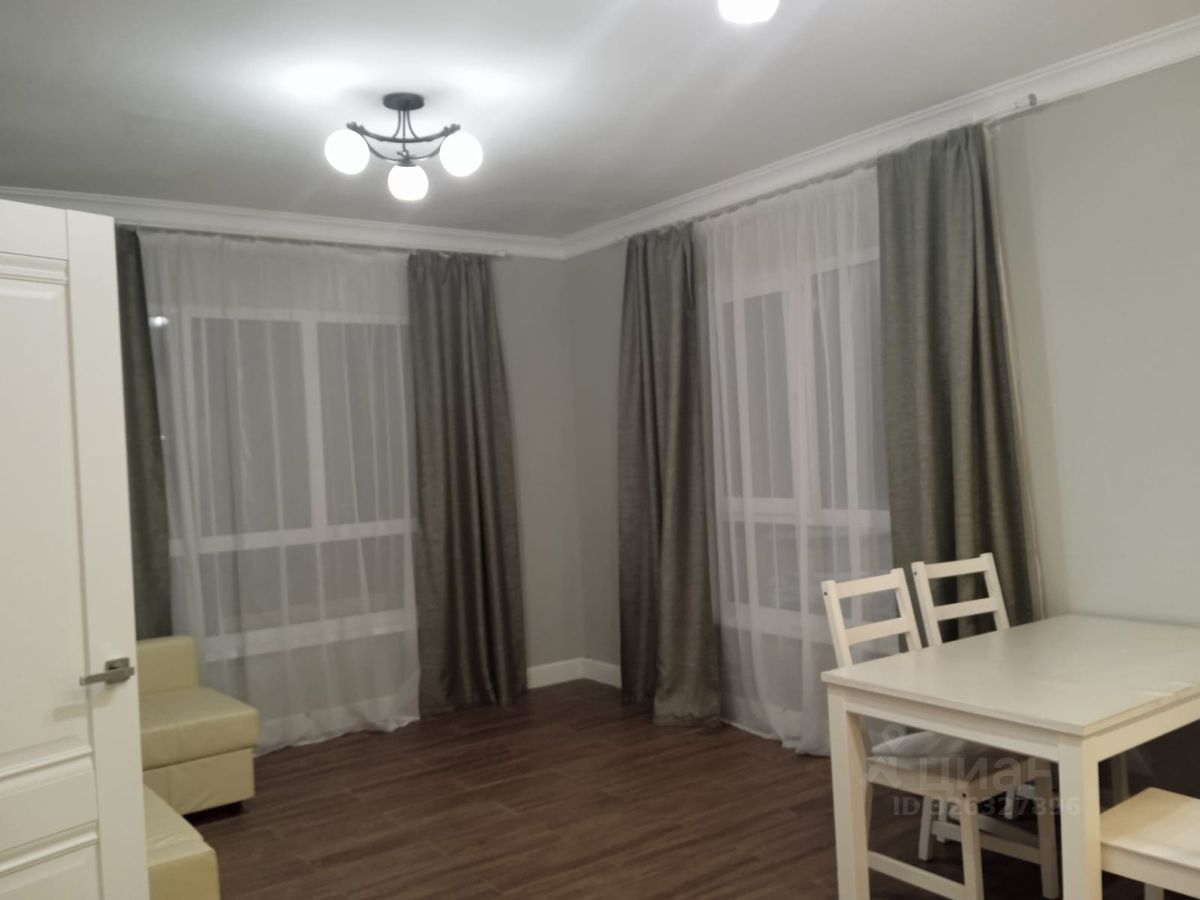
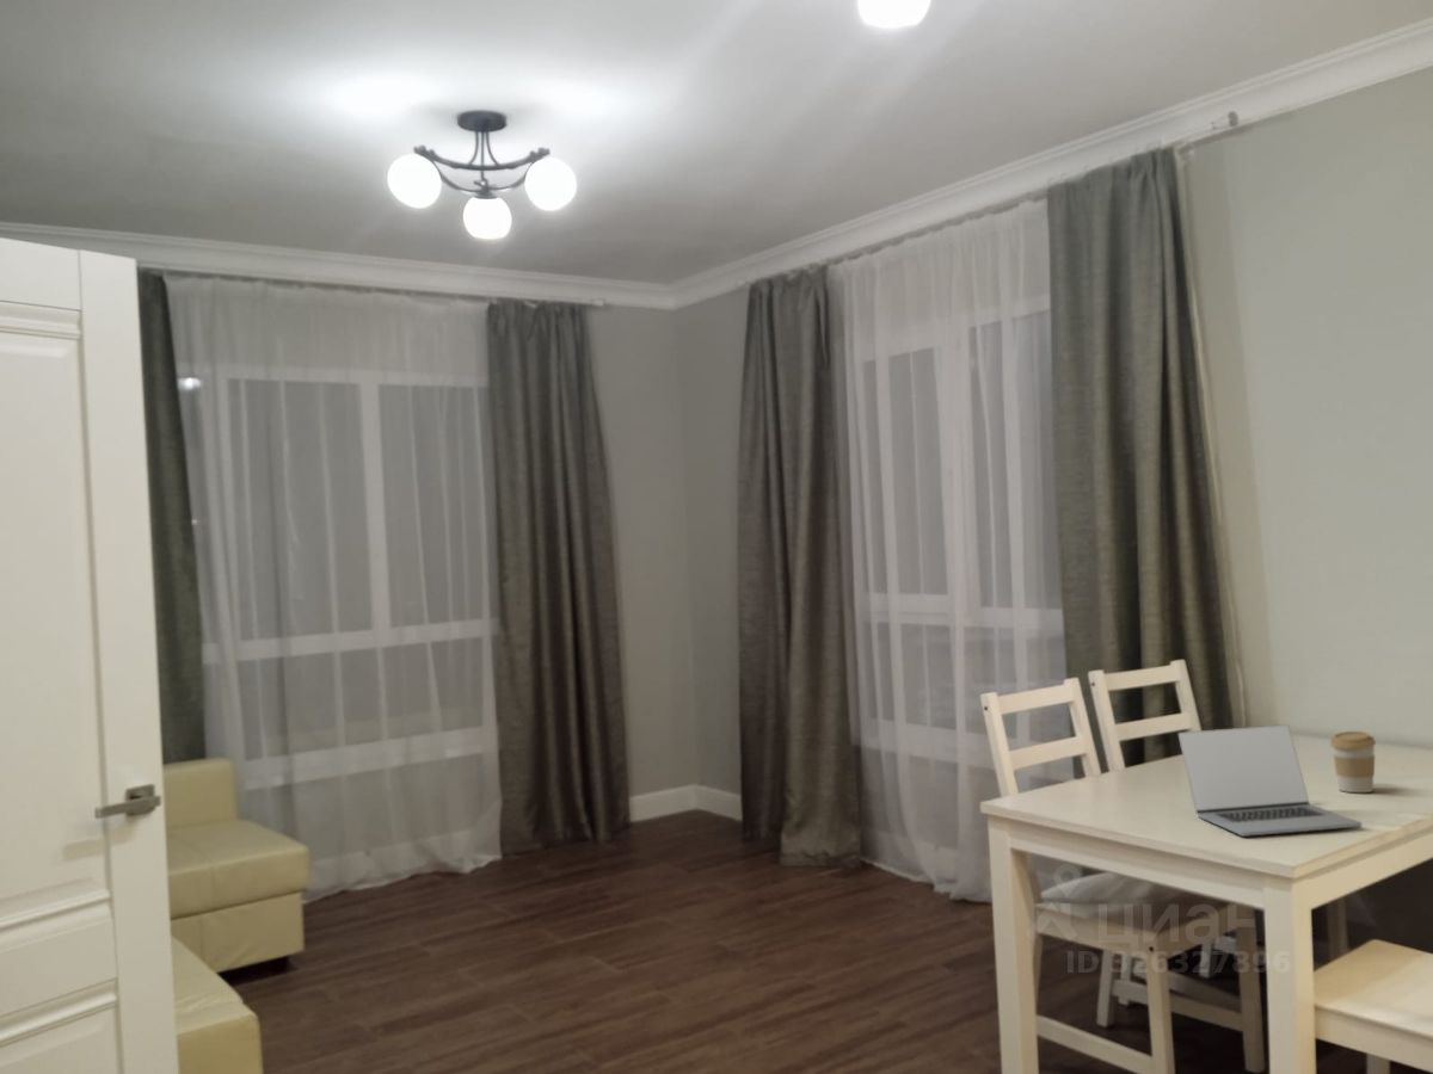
+ laptop (1266, 777)
+ coffee cup (1353, 761)
